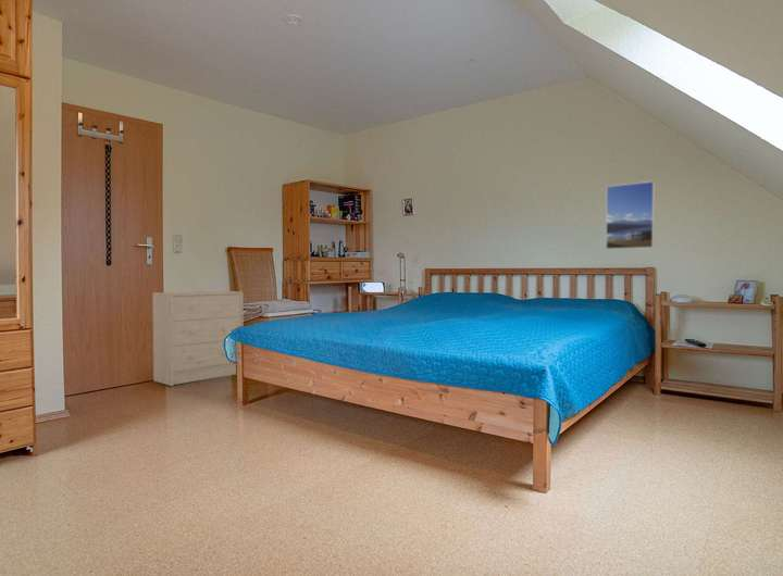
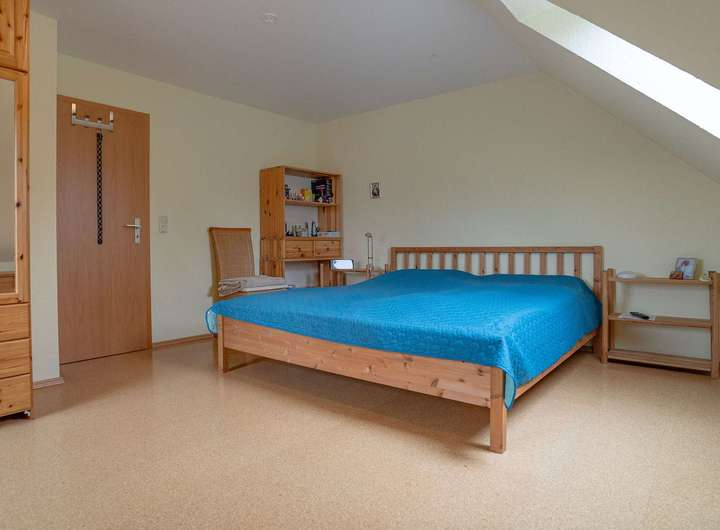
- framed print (629, 216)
- dresser (199, 335)
